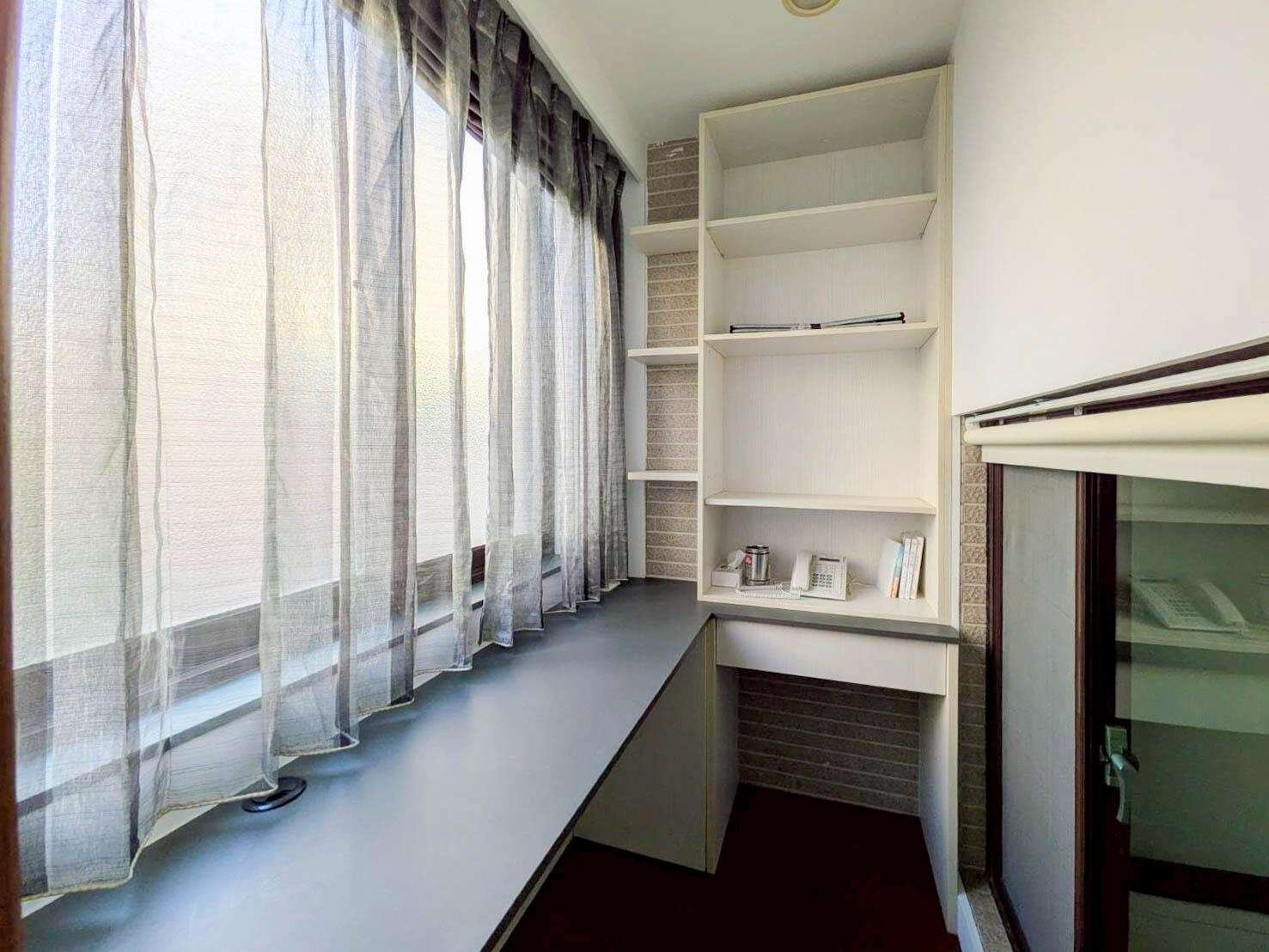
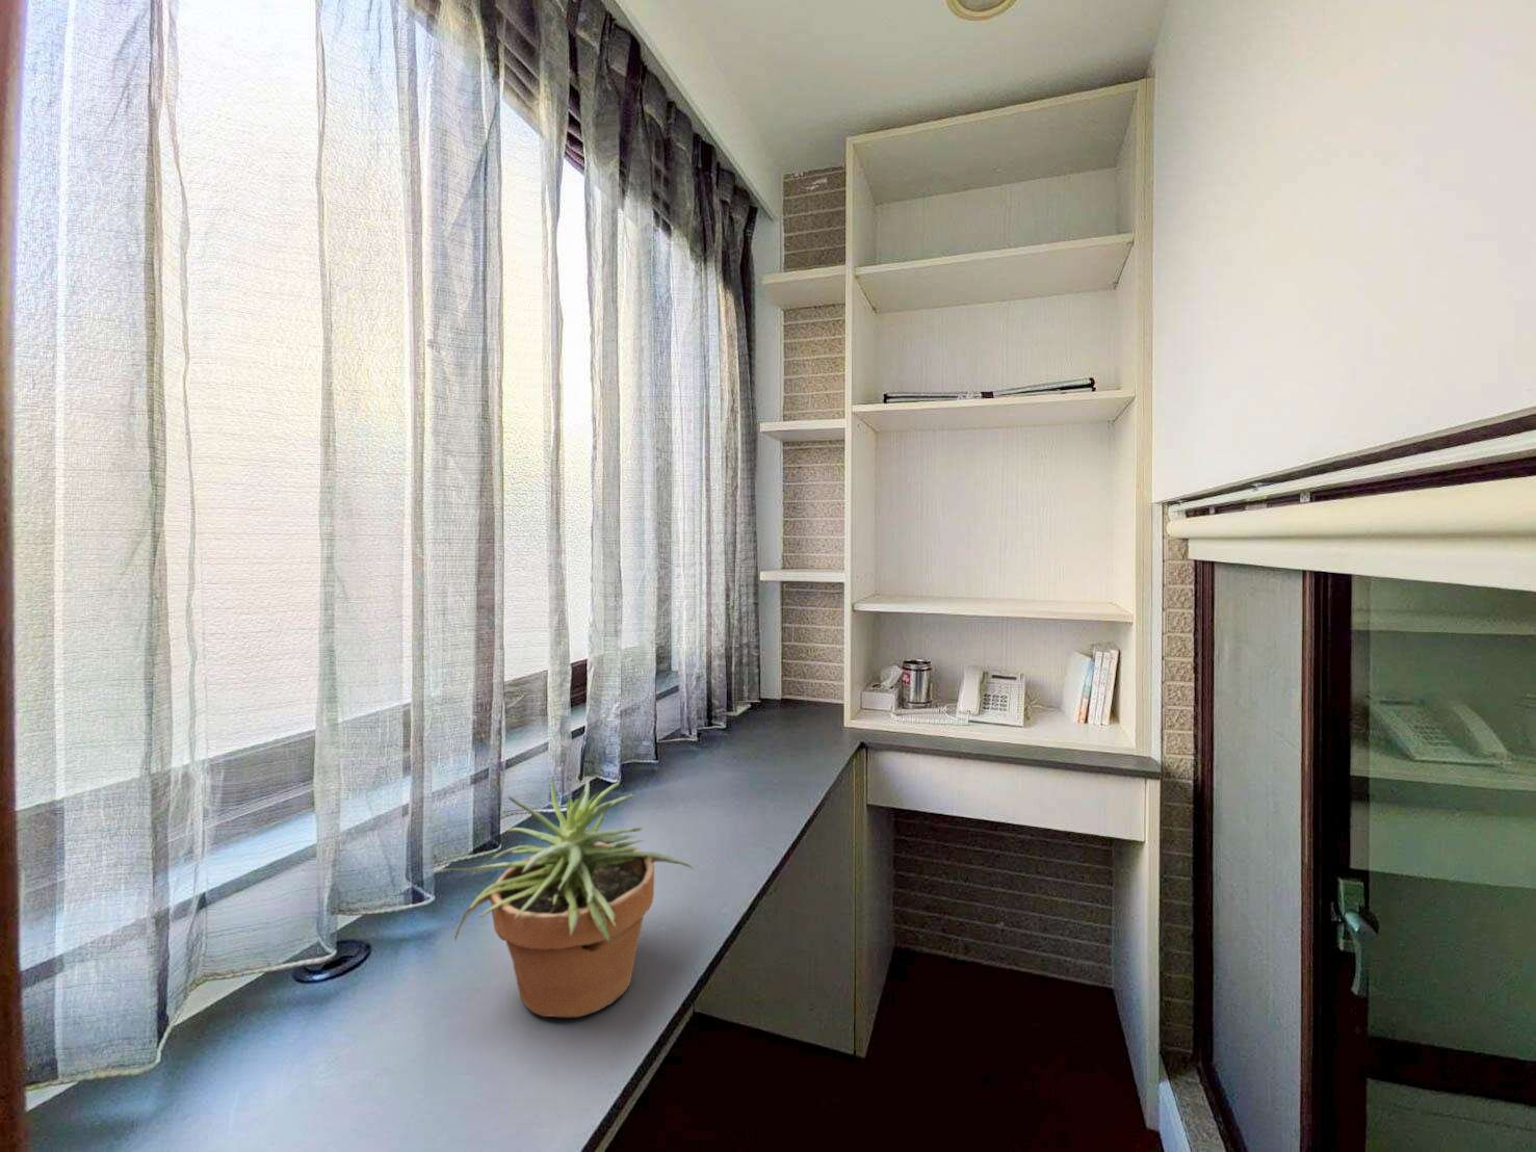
+ potted plant (574, 880)
